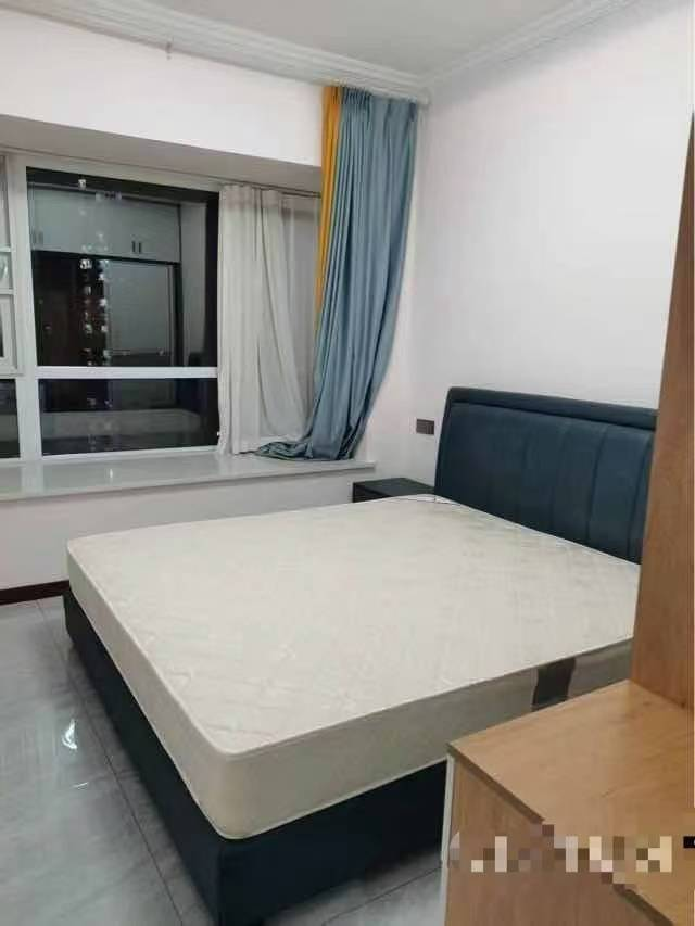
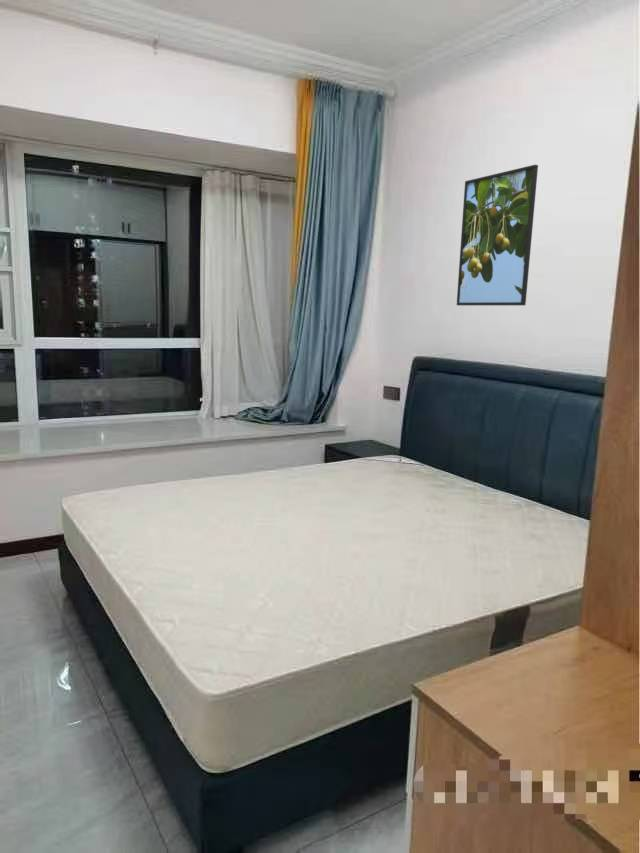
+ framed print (494, 240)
